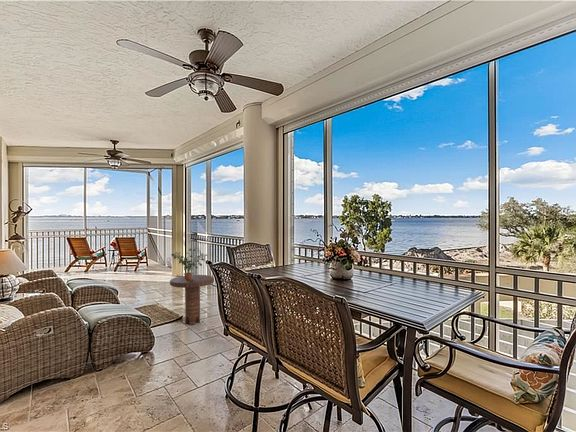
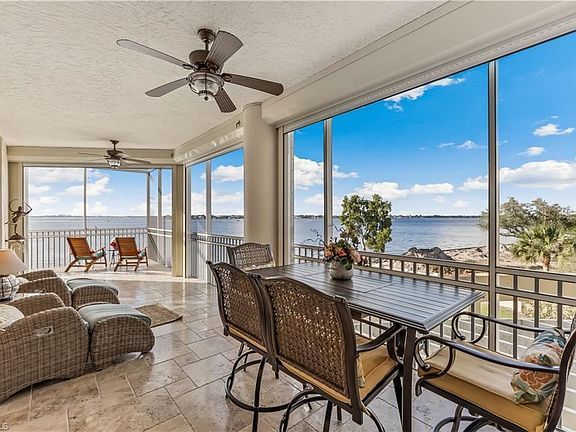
- potted plant (188, 263)
- side table (192, 300)
